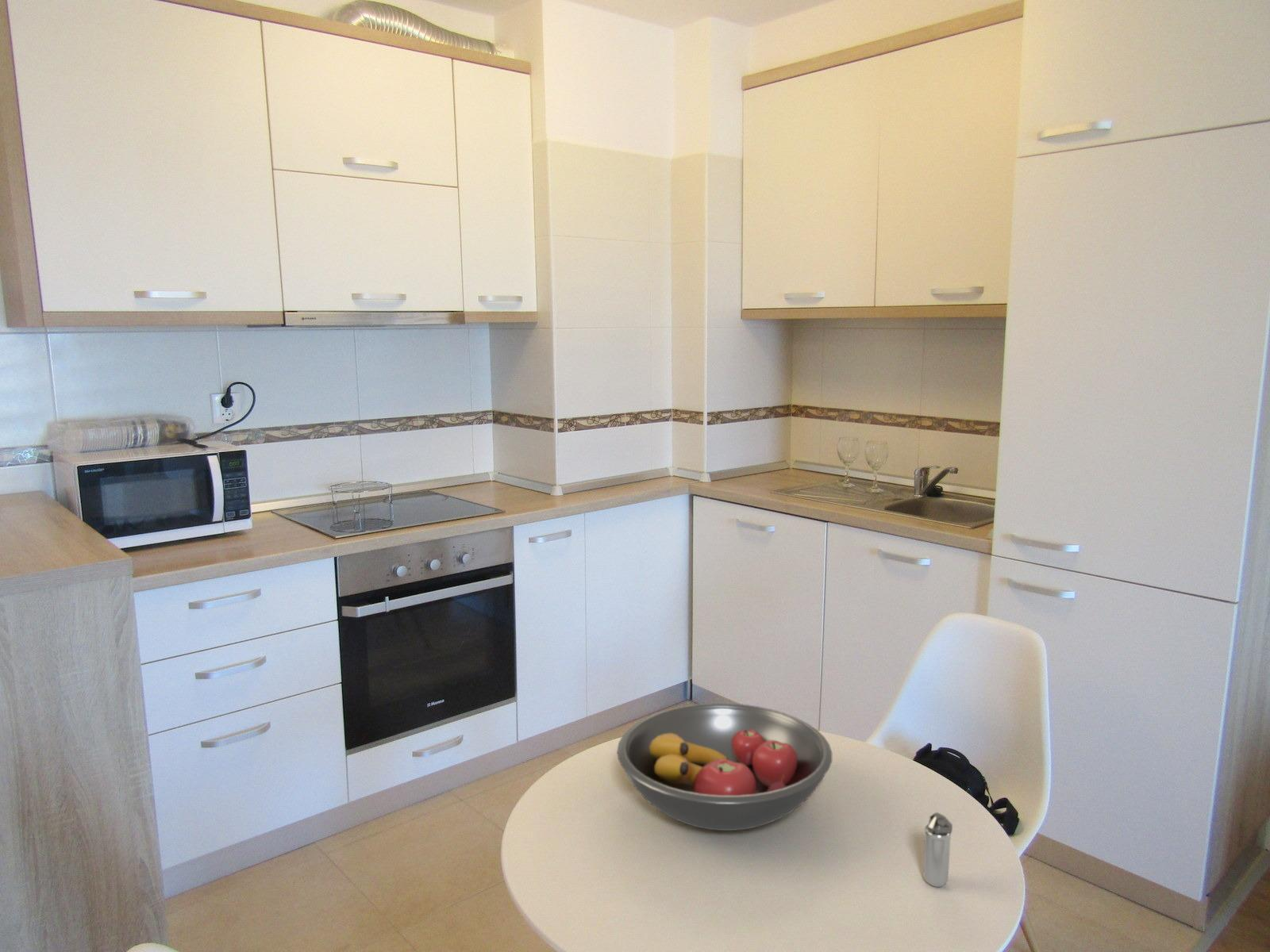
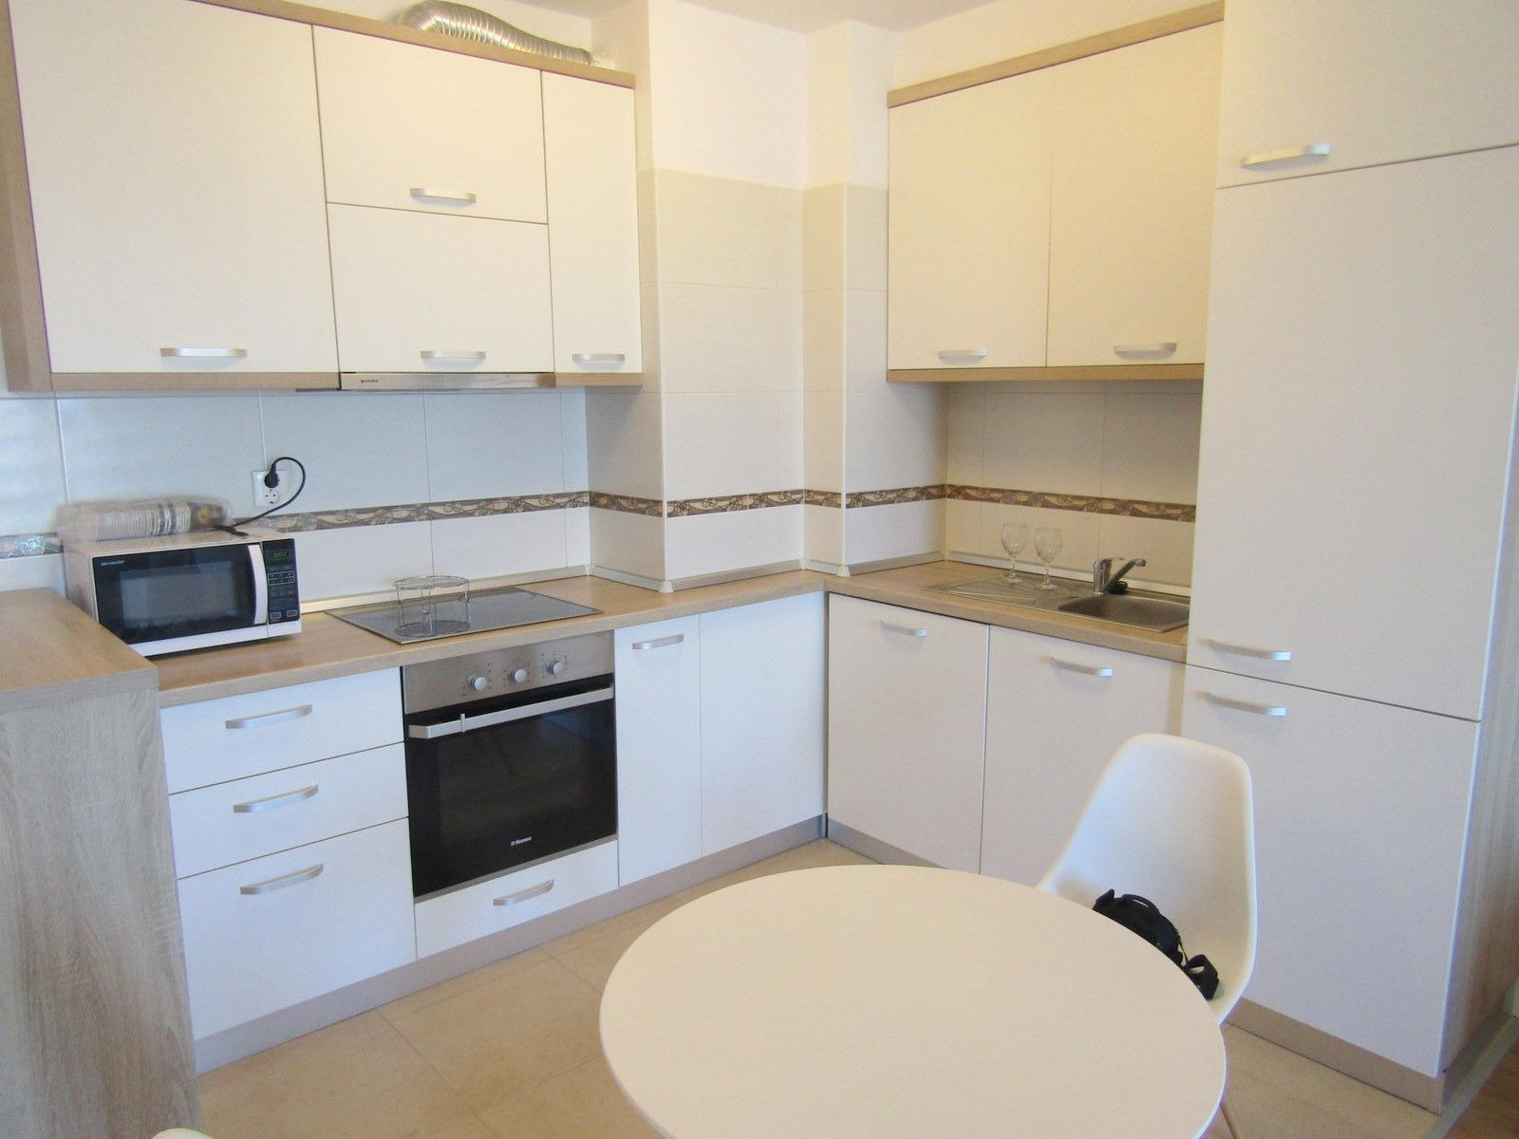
- shaker (937, 849)
- fruit bowl (723, 766)
